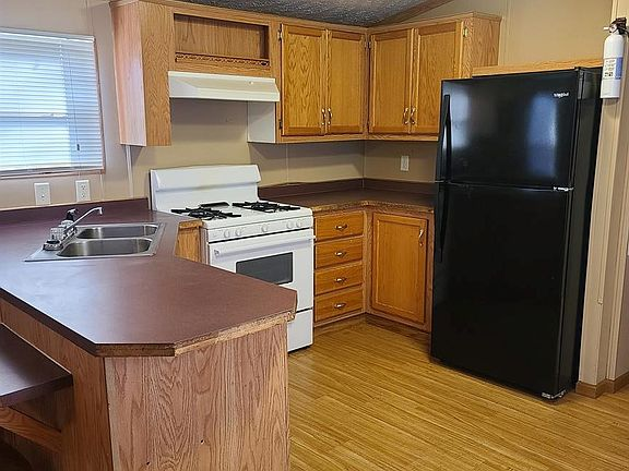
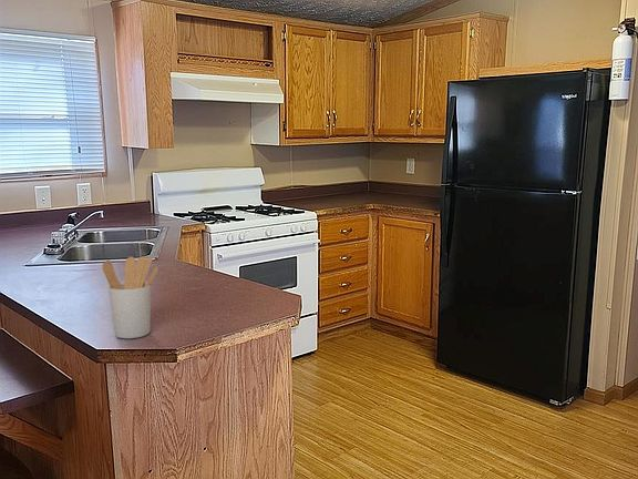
+ utensil holder (133, 294)
